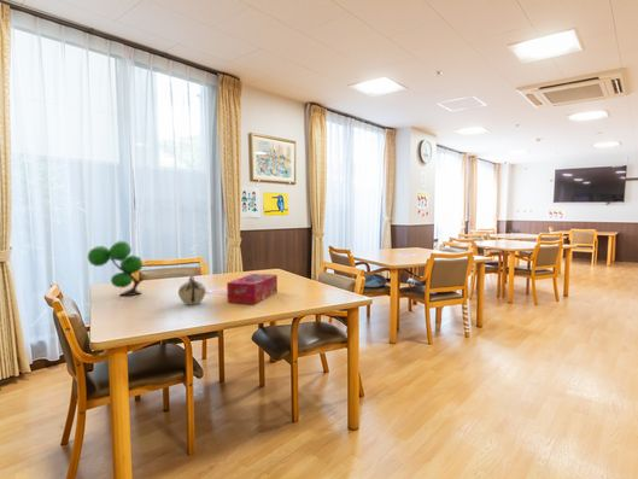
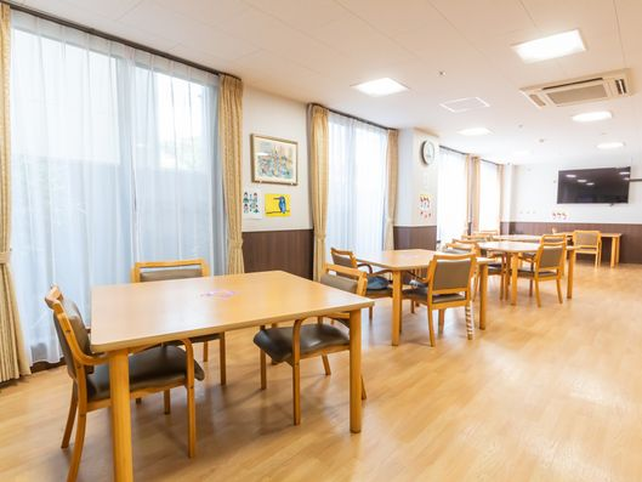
- teapot (192, 288)
- plant (117, 267)
- tissue box (253, 287)
